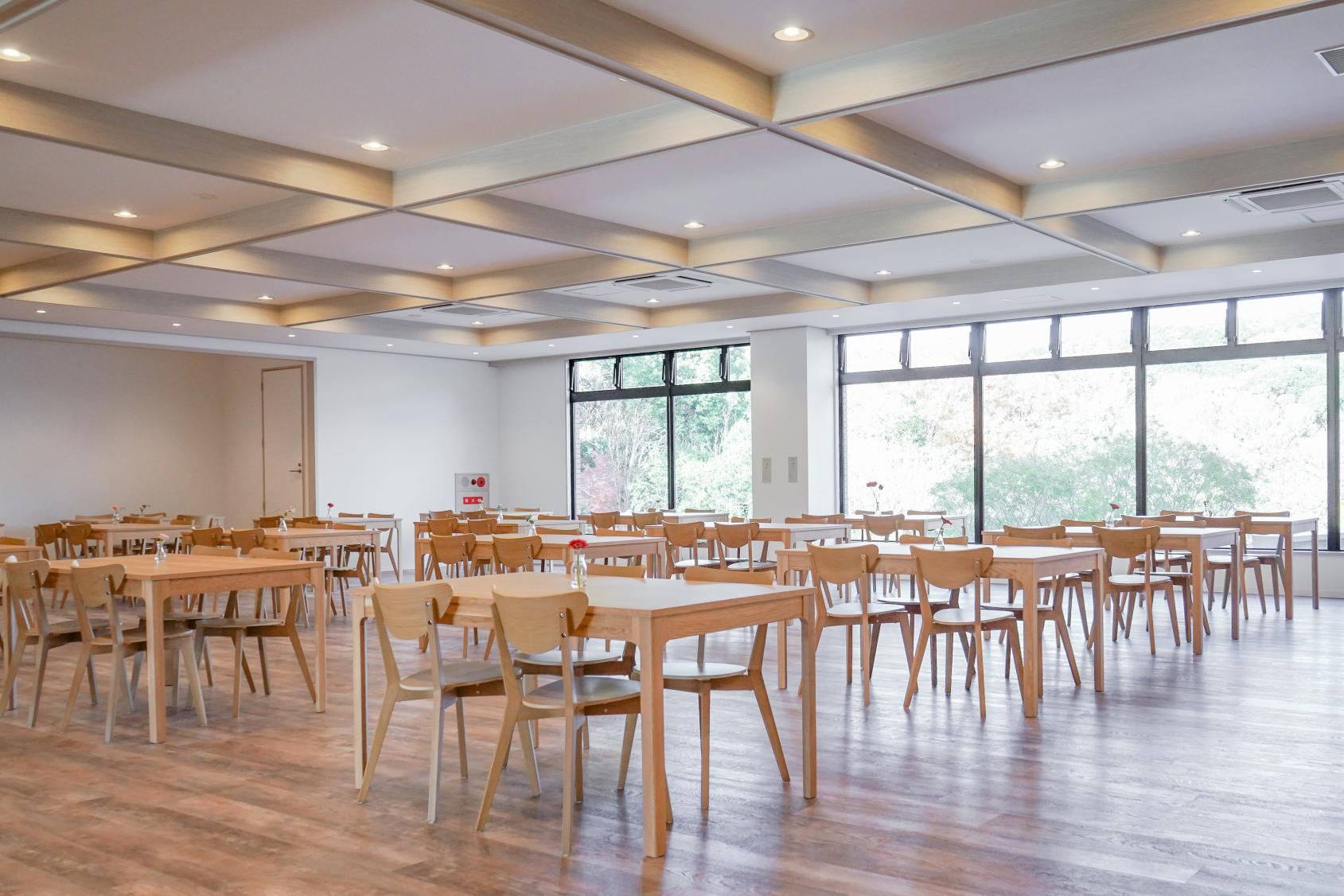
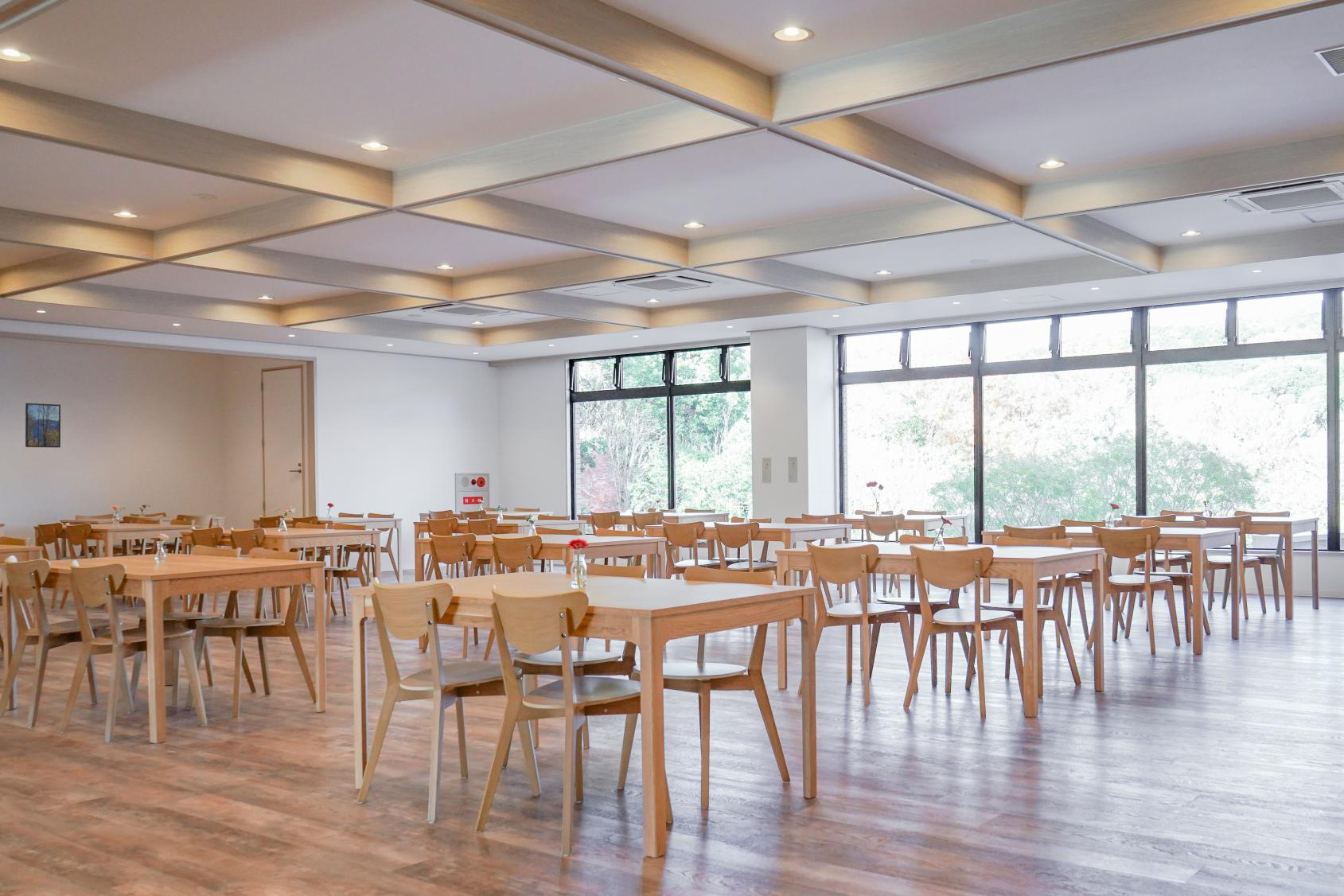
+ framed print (43, 425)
